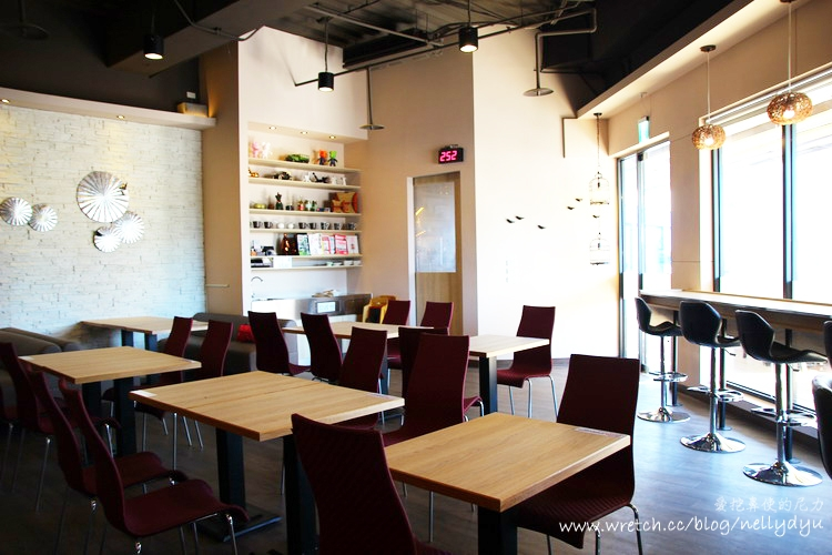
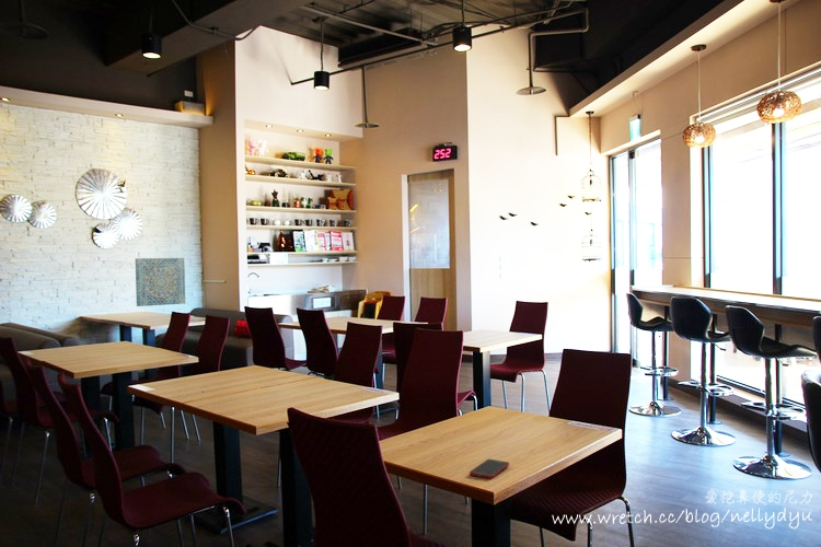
+ cell phone (489, 468)
+ wall art (161, 281)
